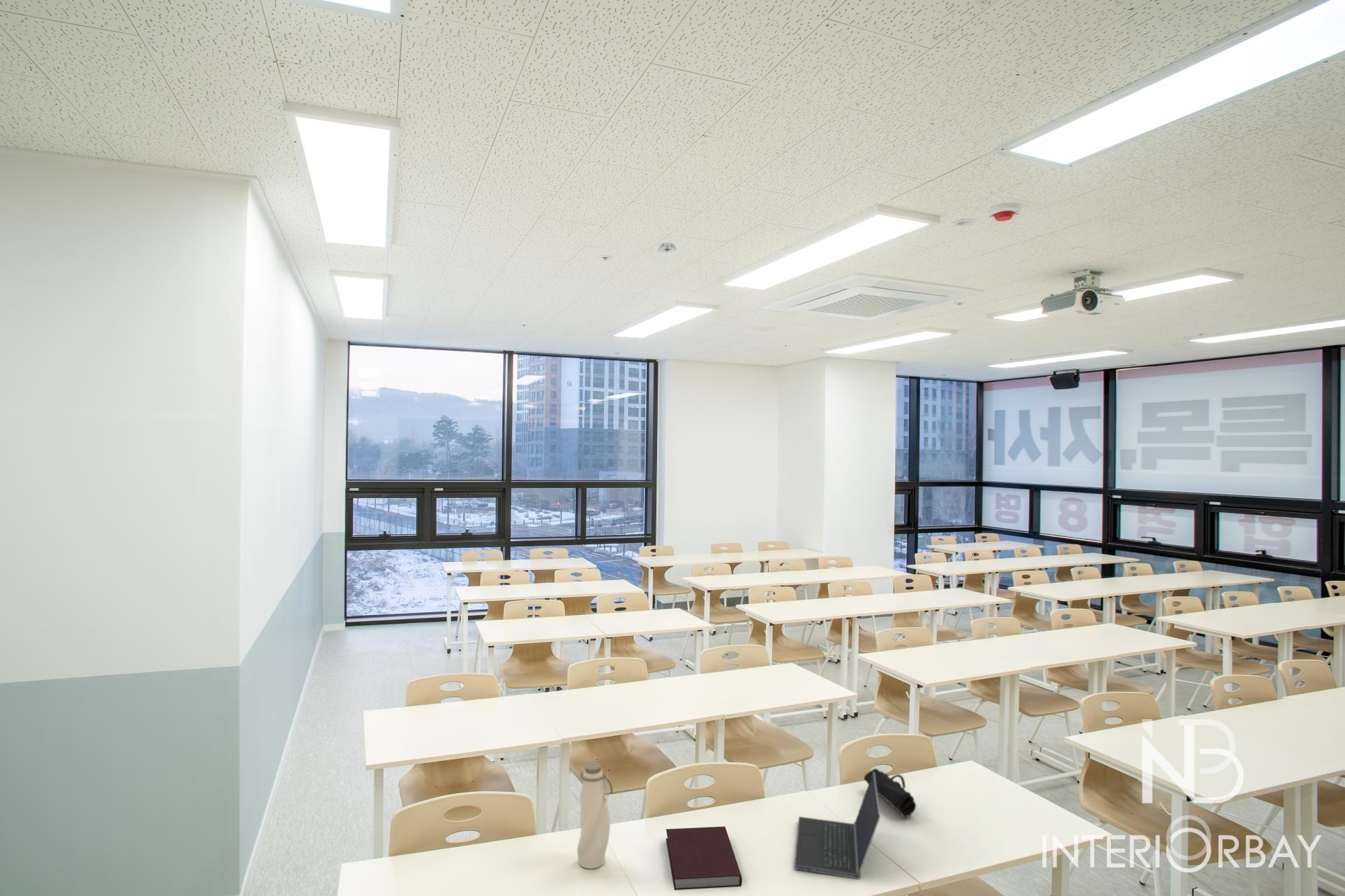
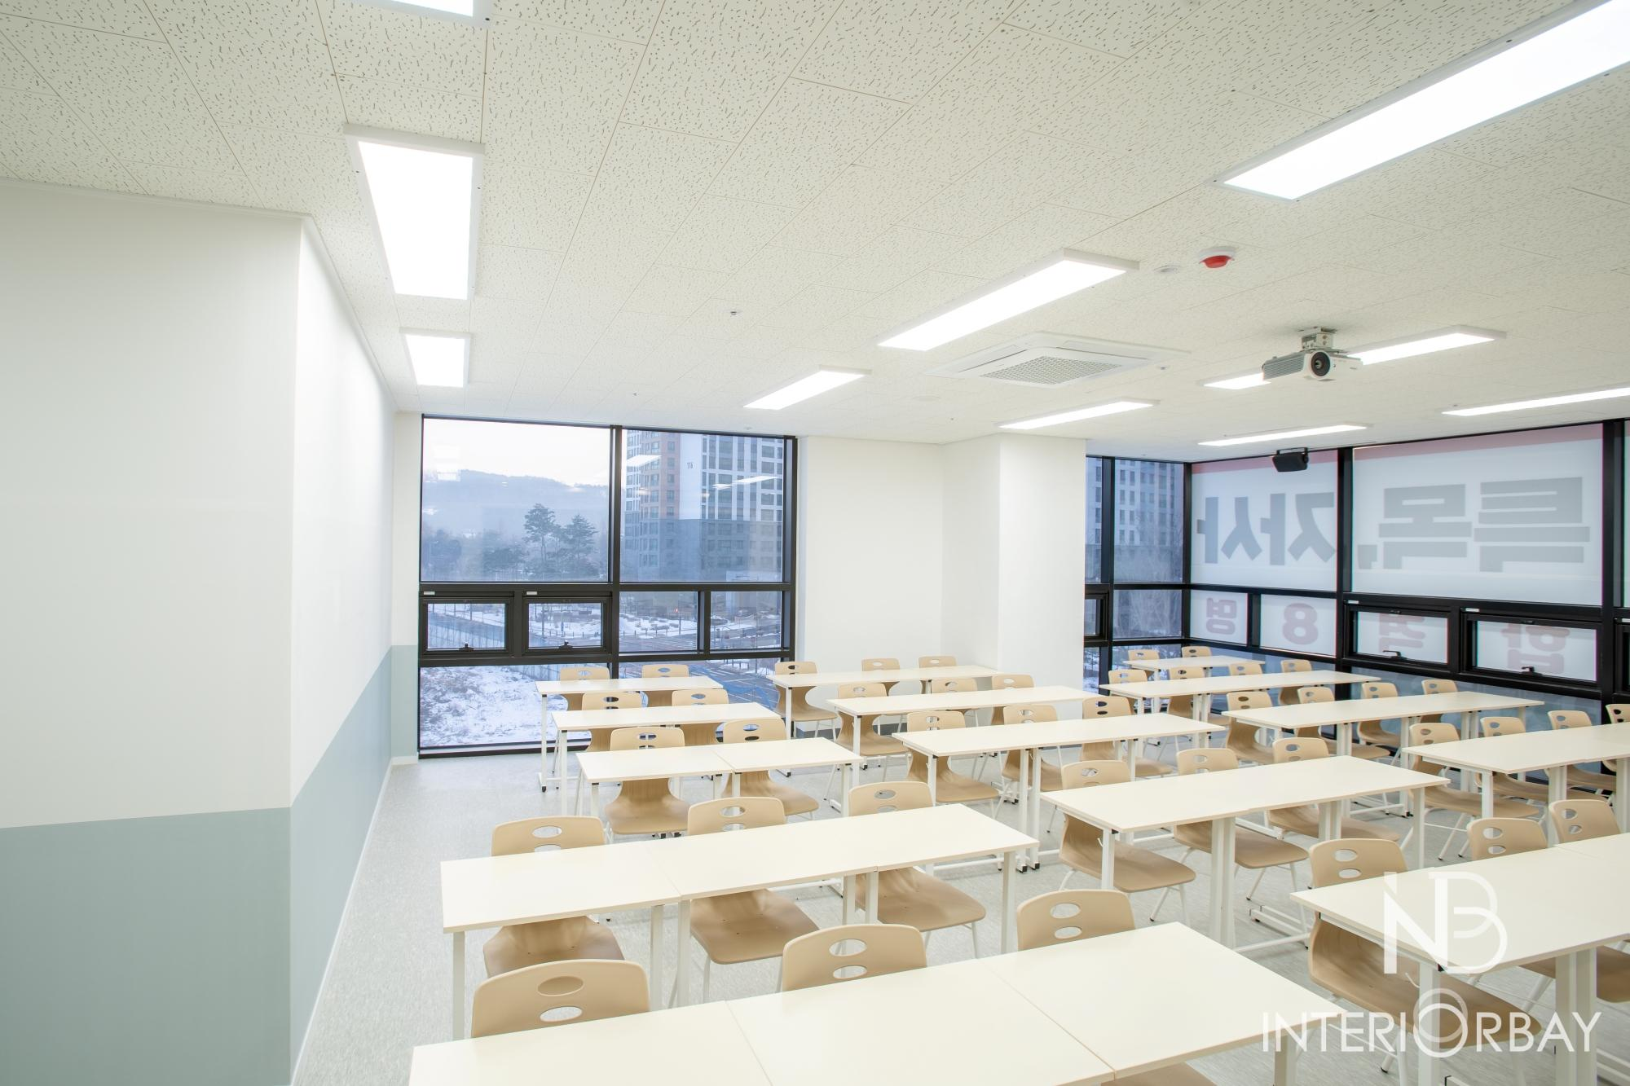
- pencil case (889, 791)
- laptop computer (836, 821)
- water bottle (594, 813)
- notebook (701, 856)
- smoke detector (666, 247)
